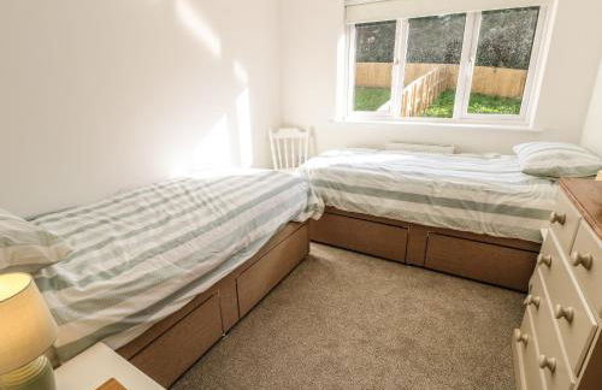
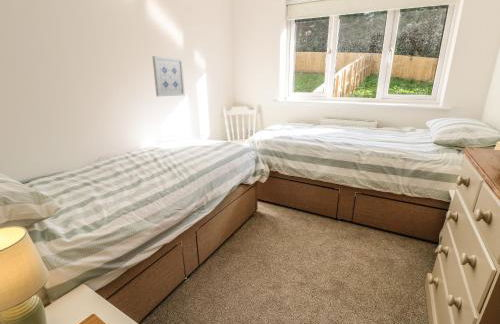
+ wall art (169, 77)
